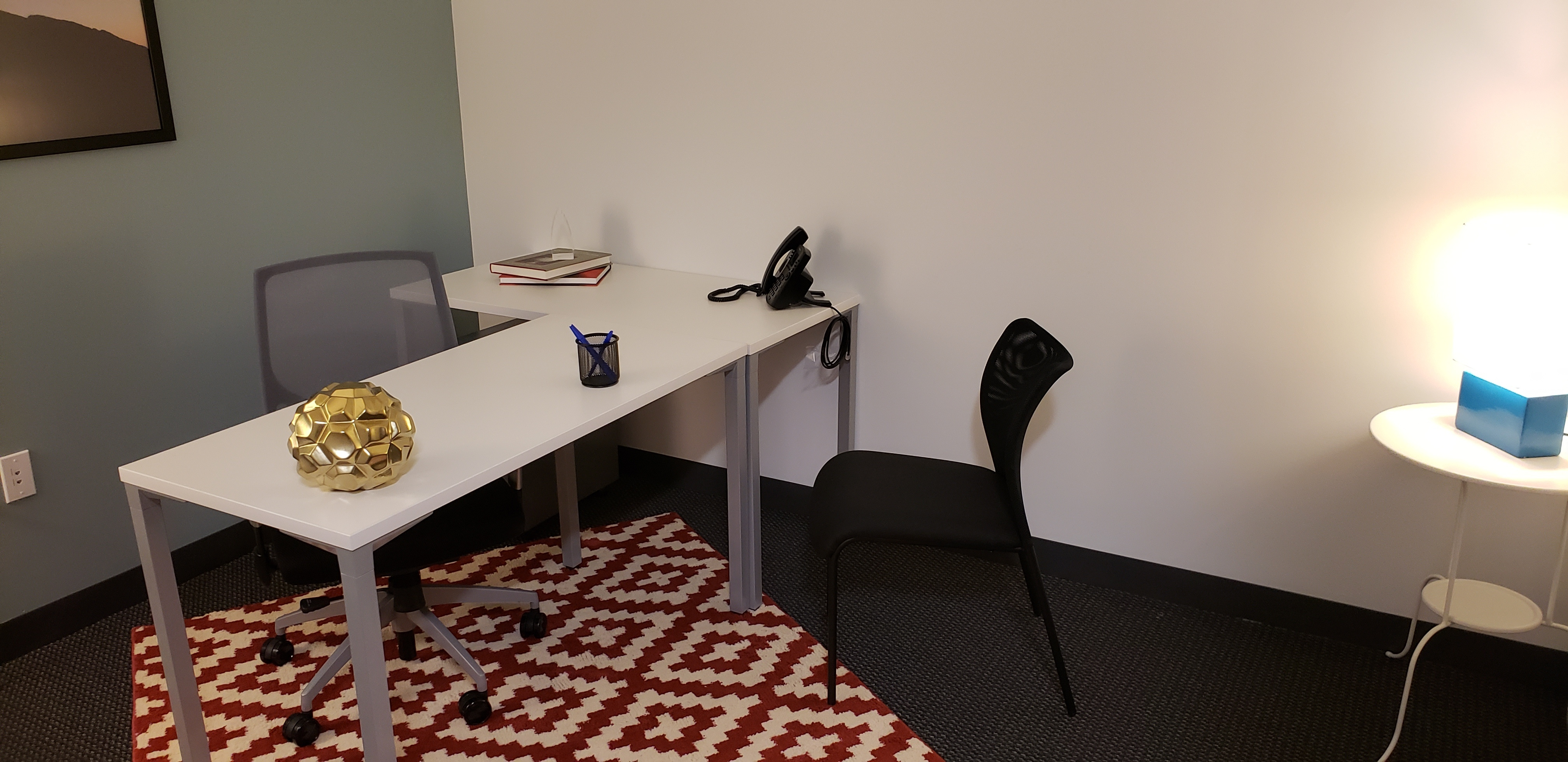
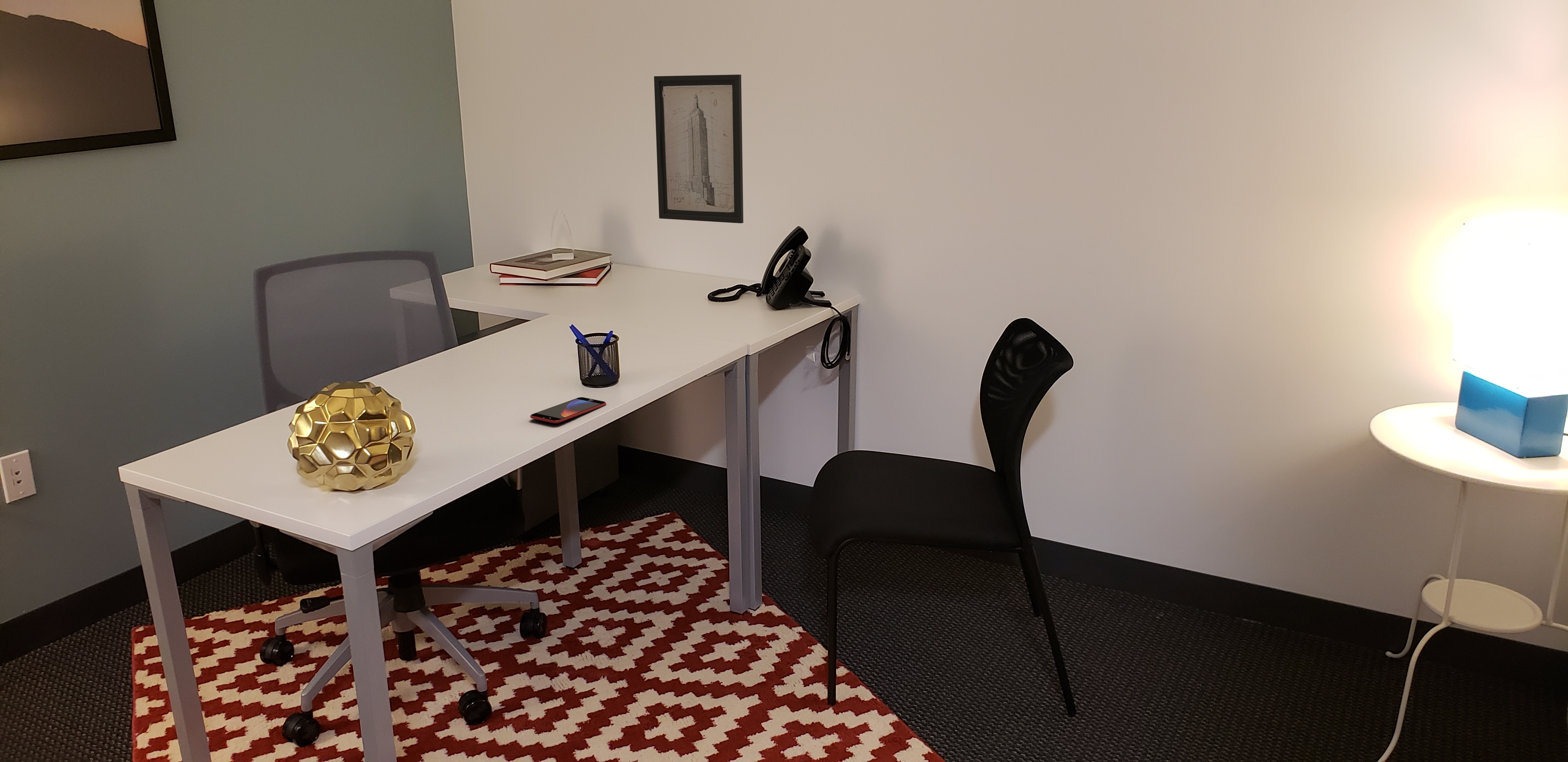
+ smartphone (569, 410)
+ wall art (698, 149)
